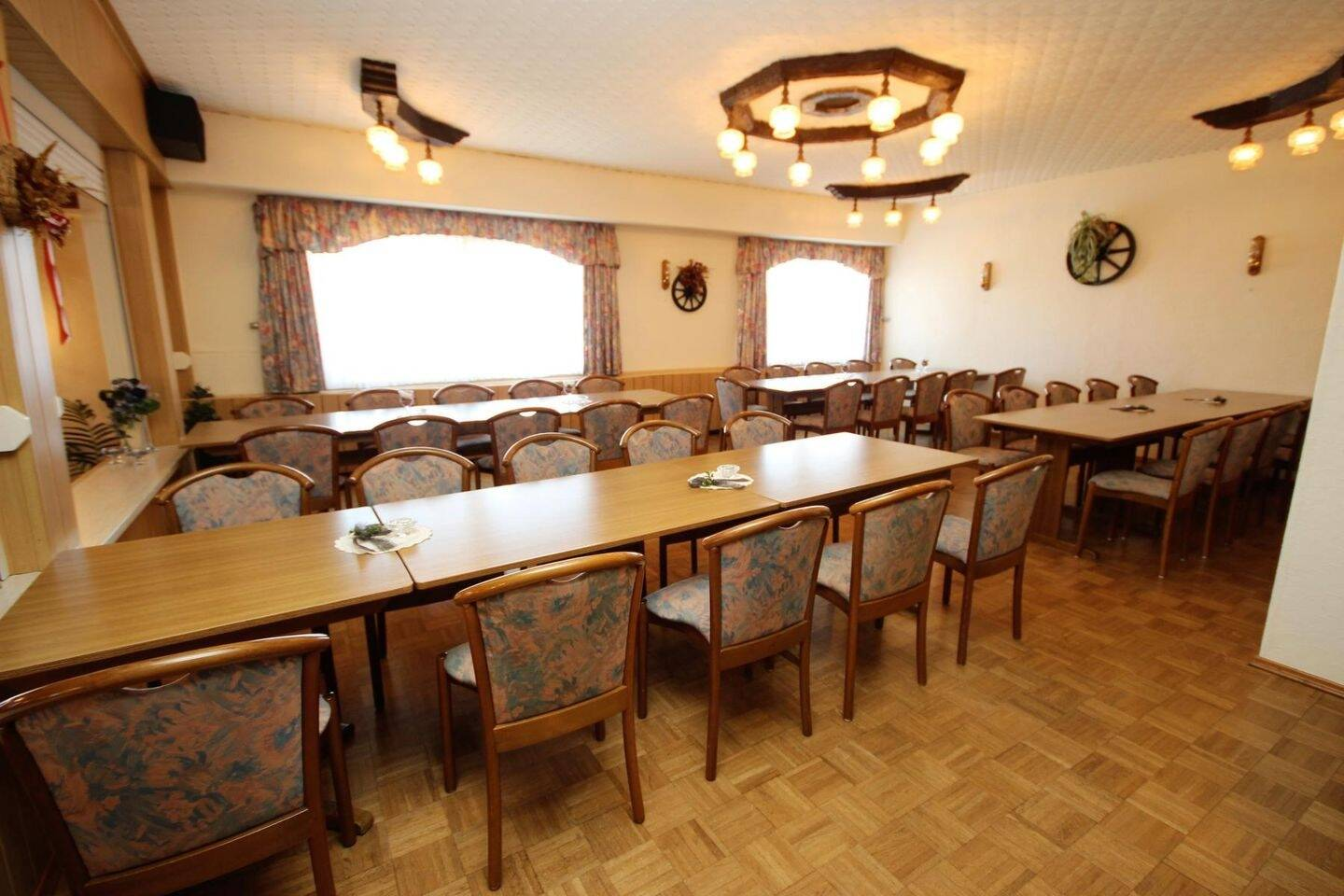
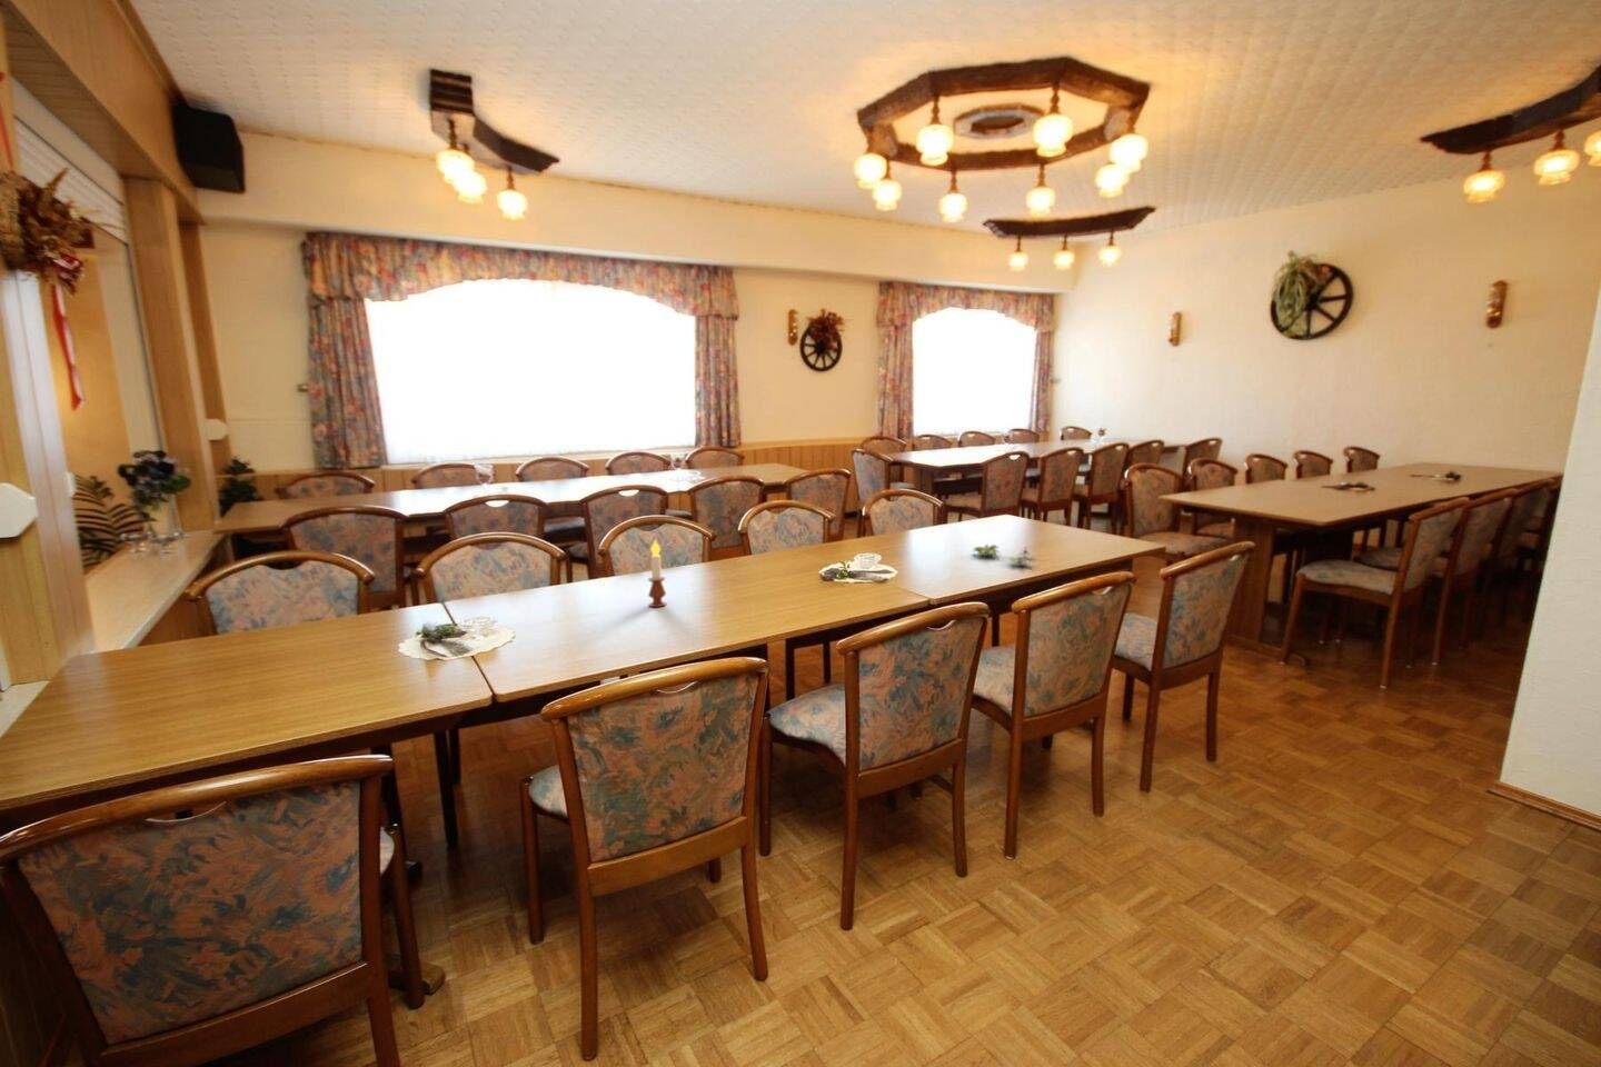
+ flower (1009, 557)
+ candle (656, 572)
